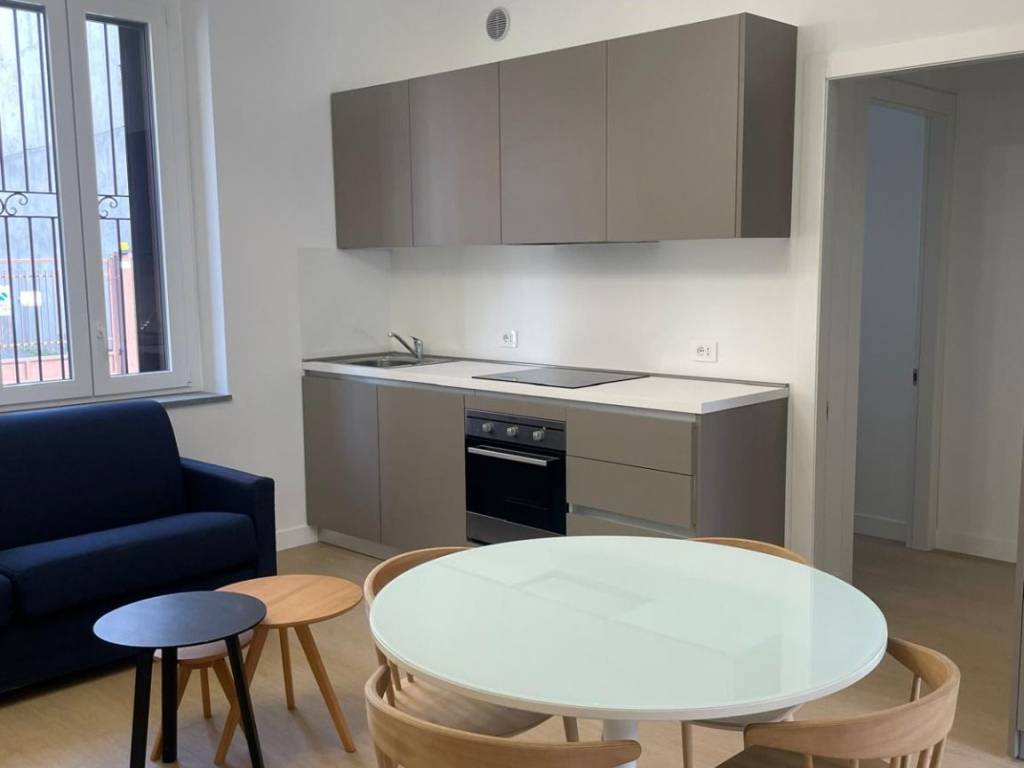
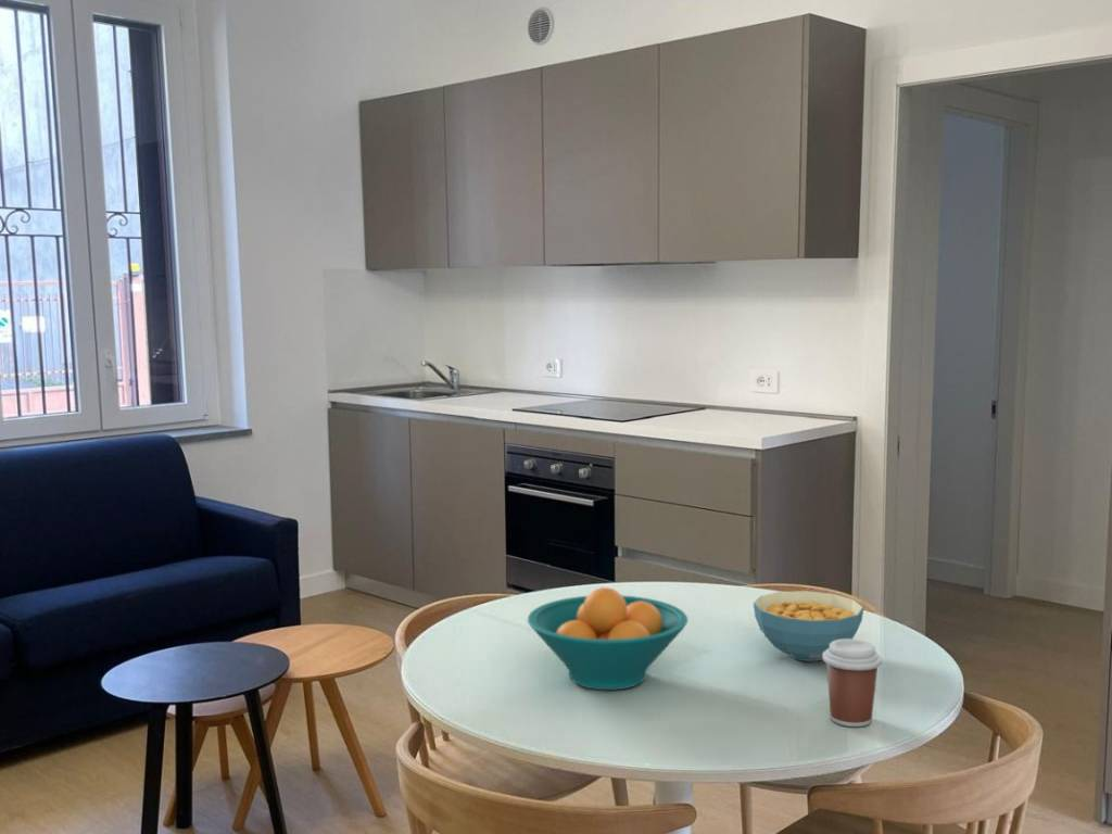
+ cereal bowl (807, 630)
+ coffee cup (851, 682)
+ fruit bowl (607, 633)
